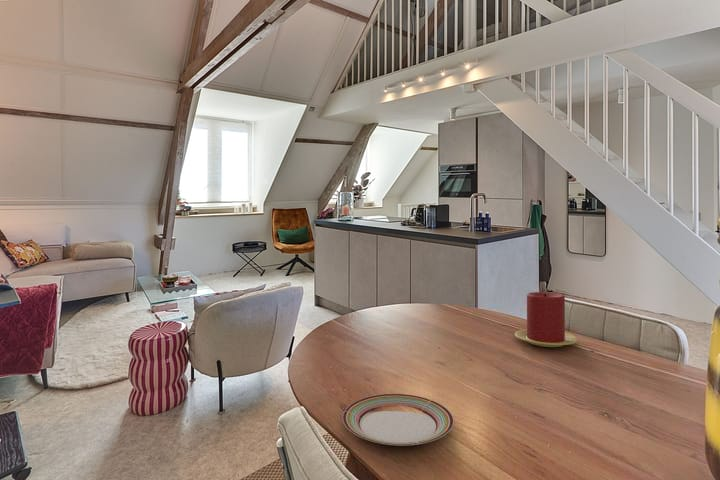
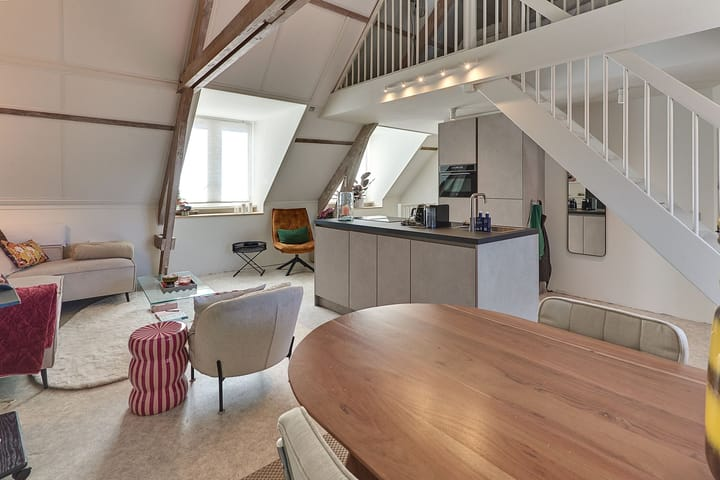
- plate (397, 420)
- candle (545, 317)
